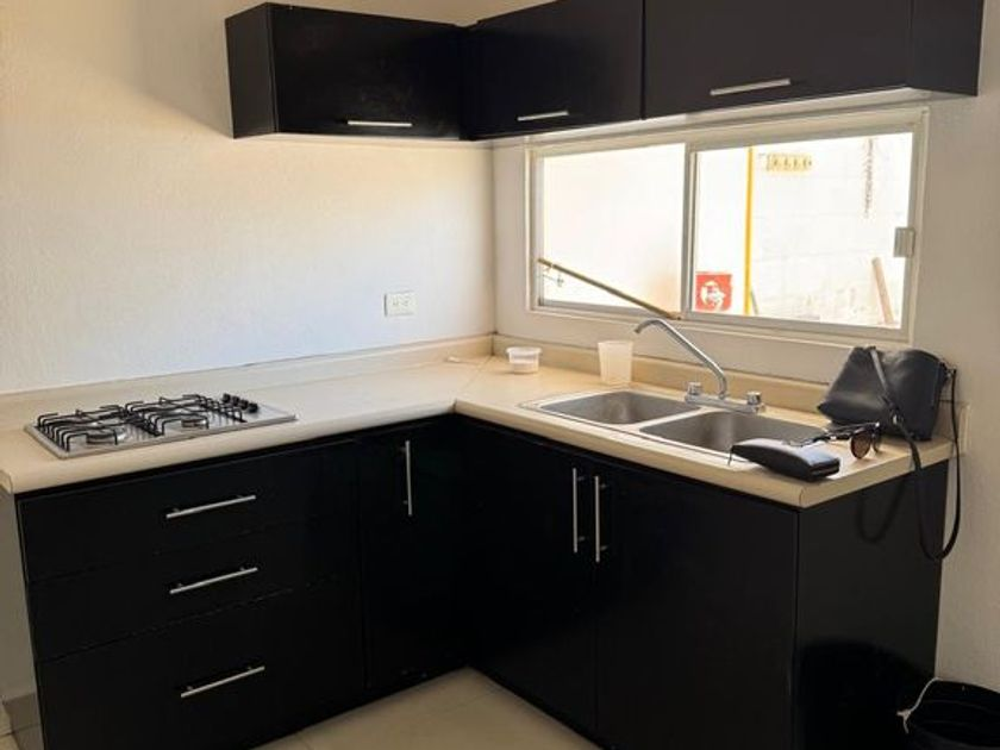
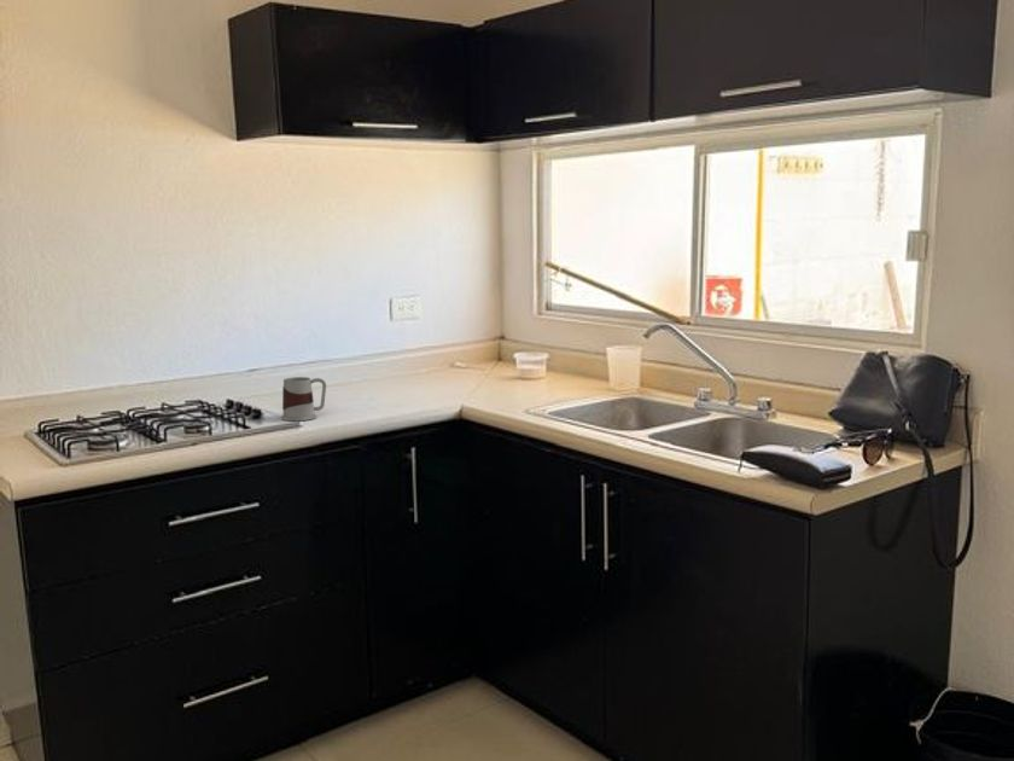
+ mug (303, 397)
